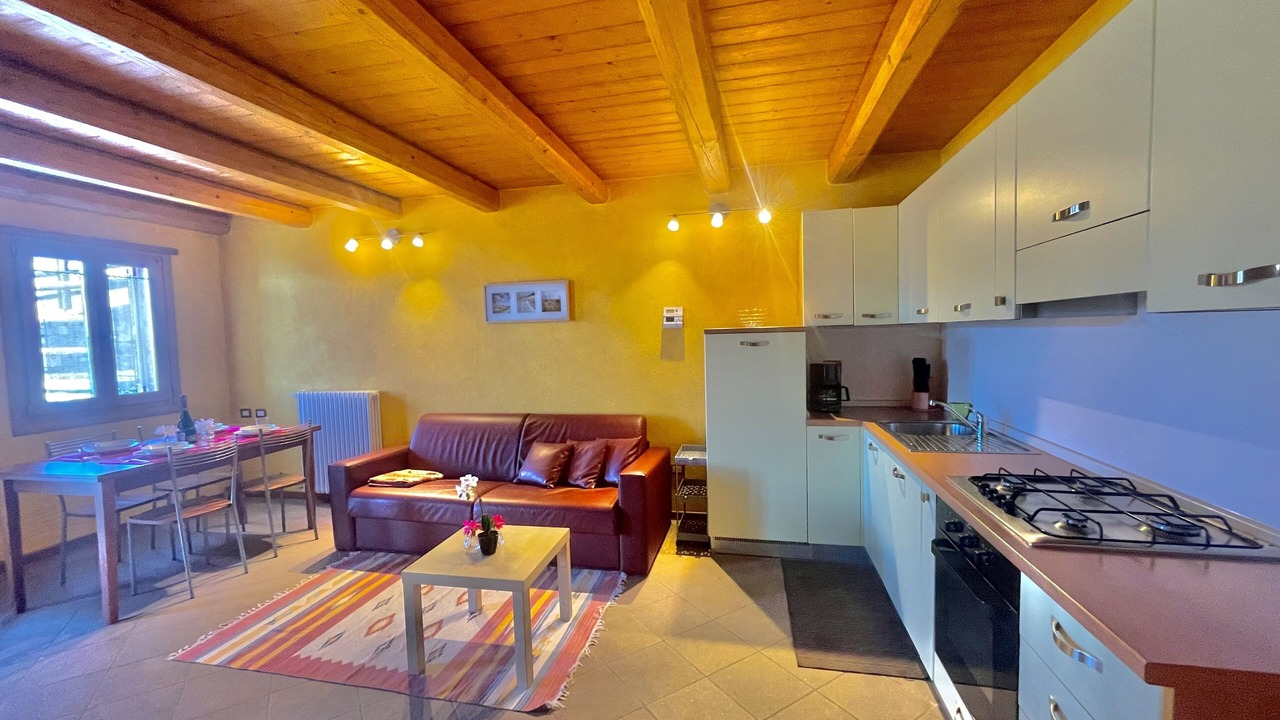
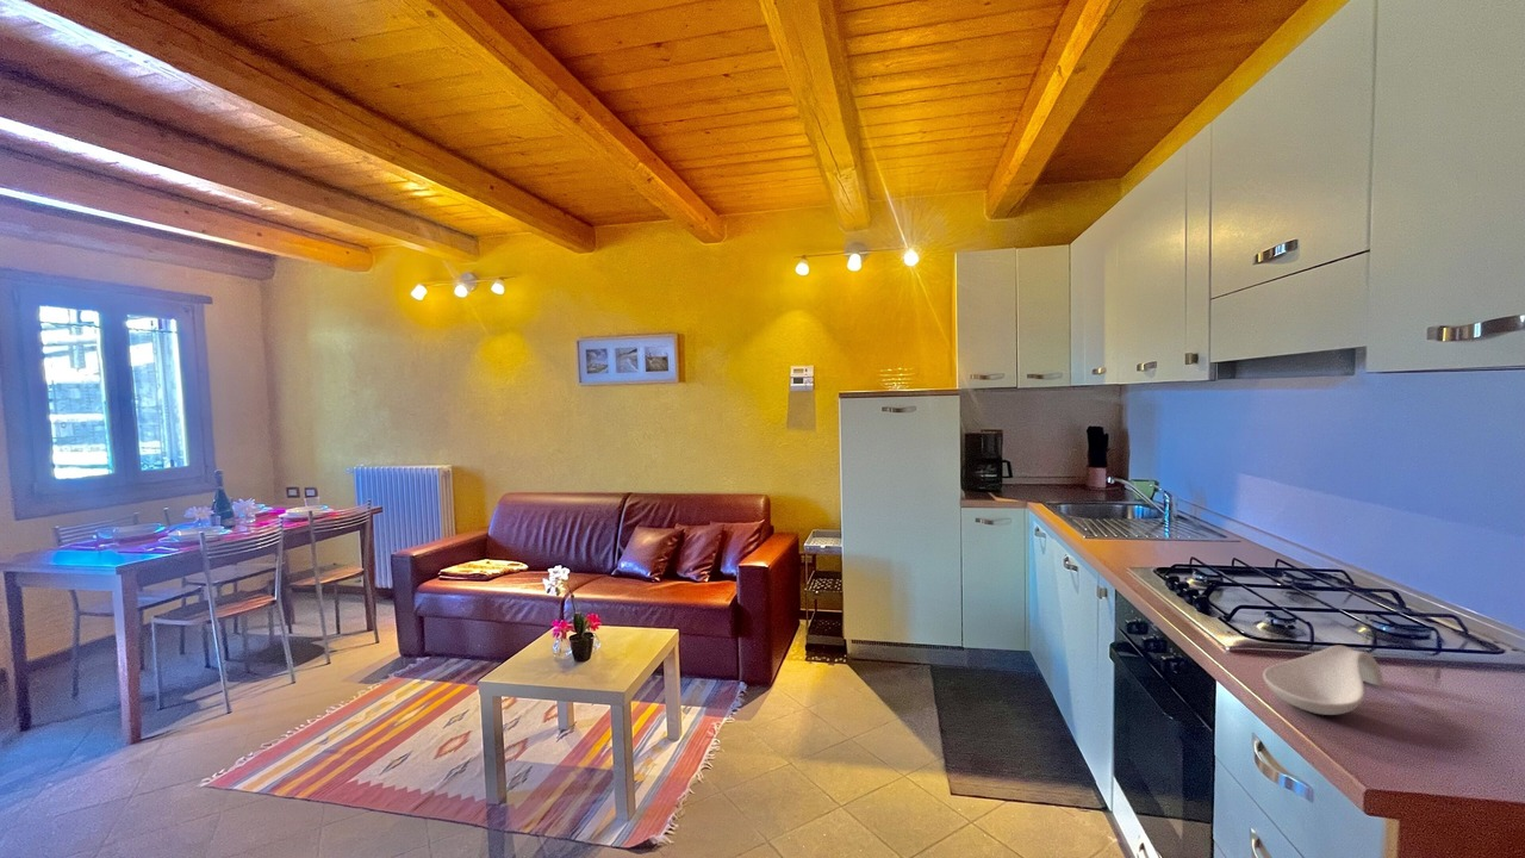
+ spoon rest (1328, 676)
